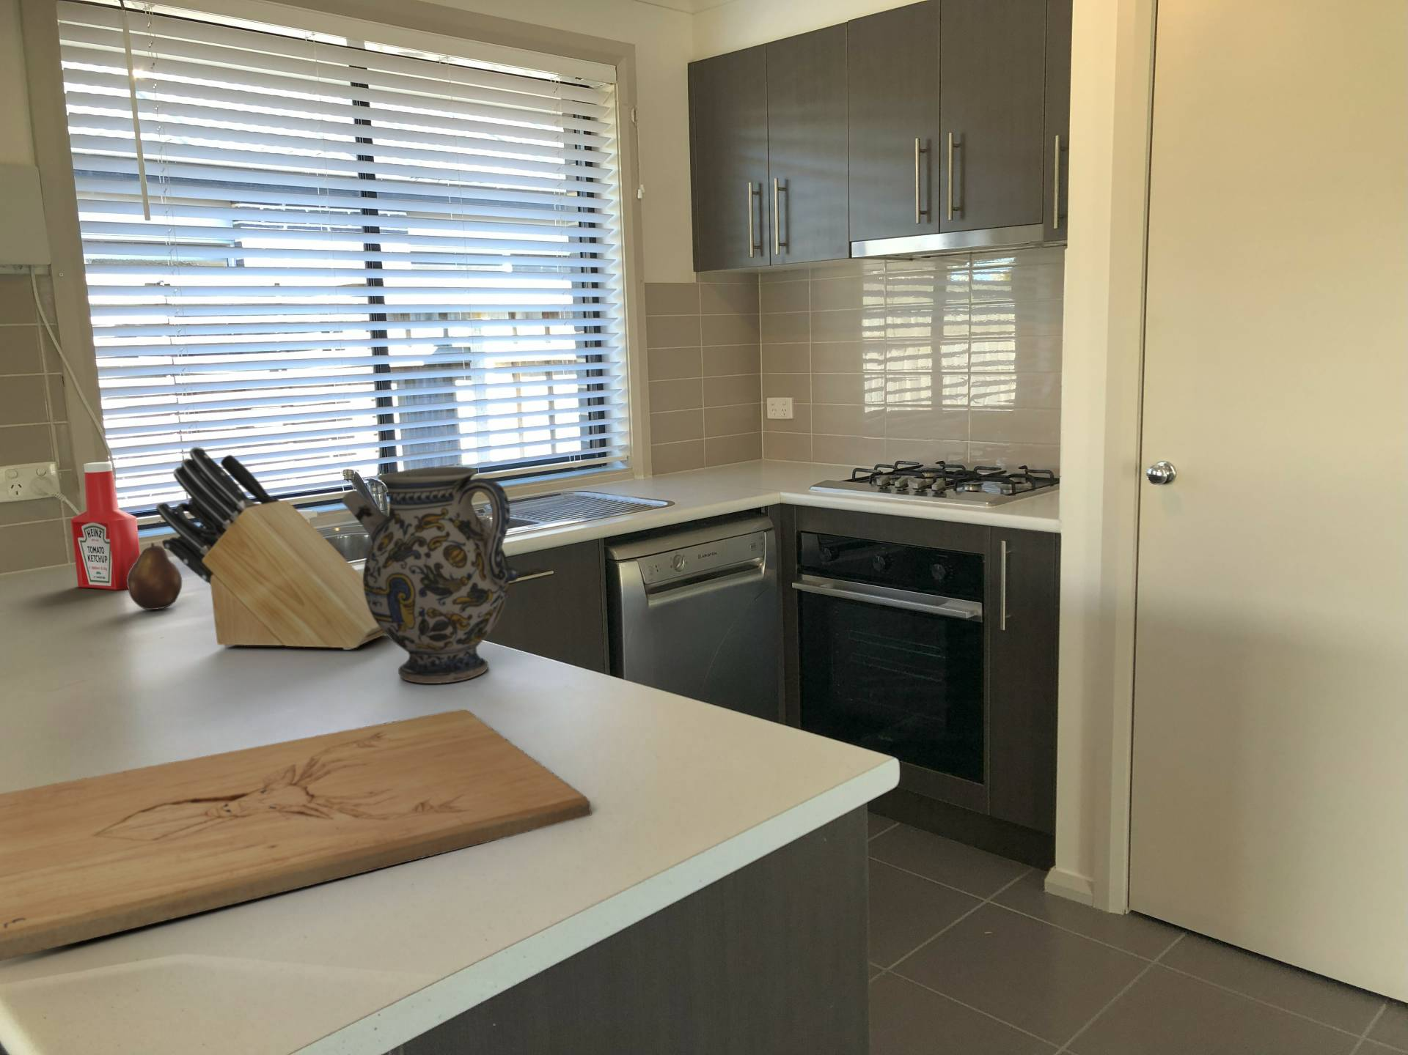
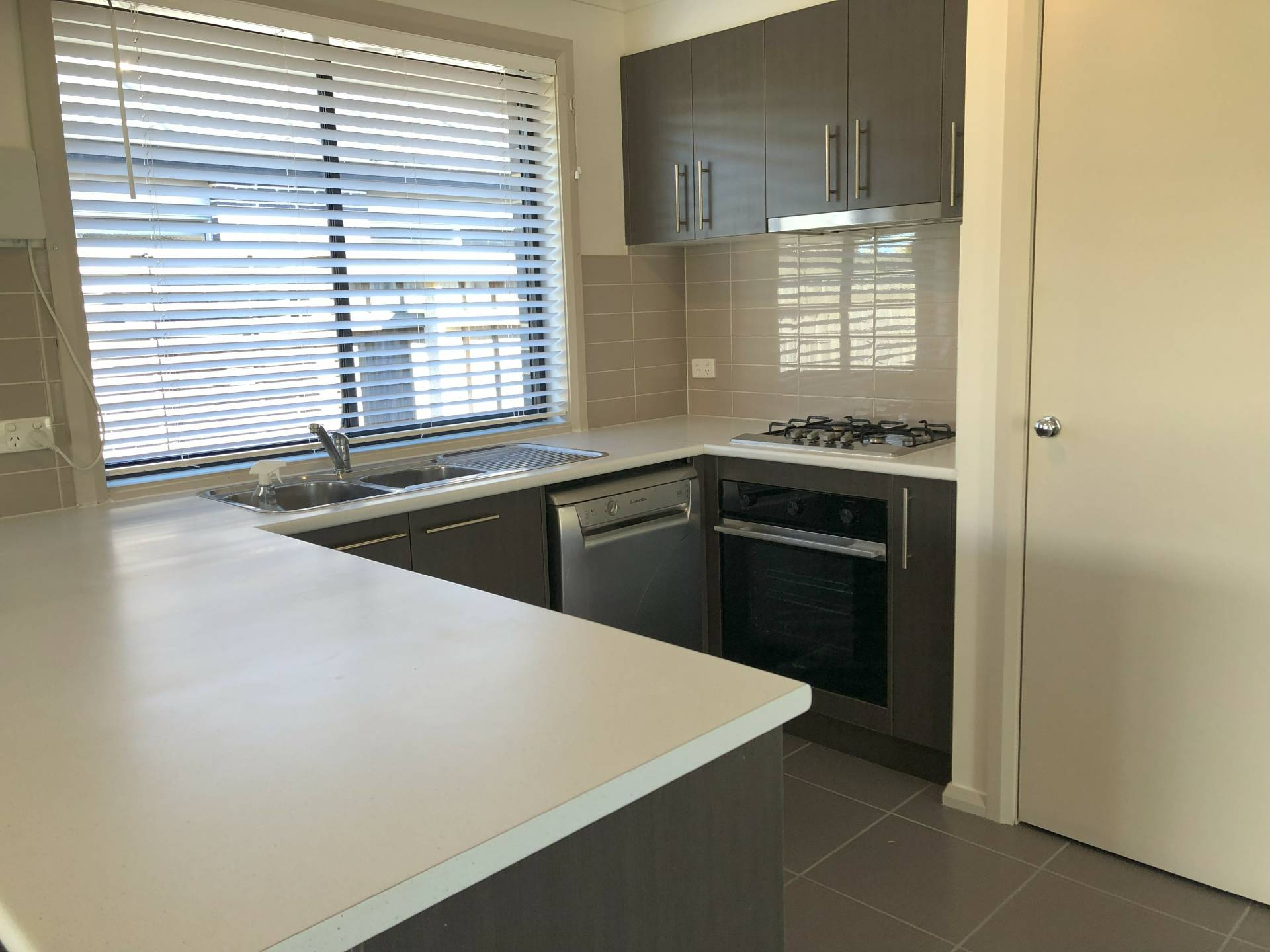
- fruit (154, 575)
- ewer (431, 573)
- soap bottle (104, 524)
- knife block (276, 544)
- cutting board (283, 805)
